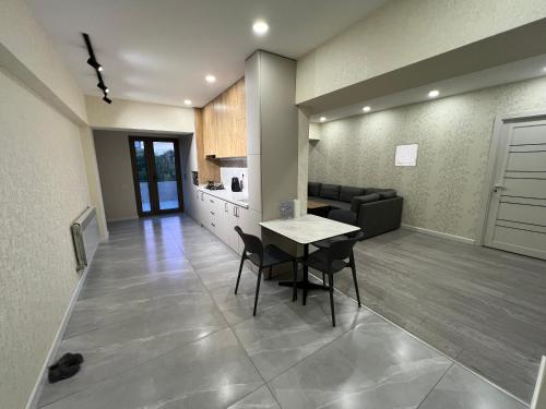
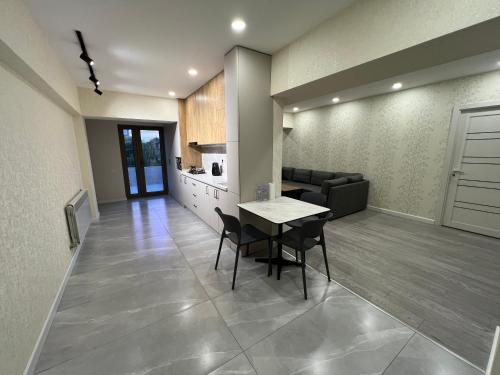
- wall art (405, 155)
- boots (66, 361)
